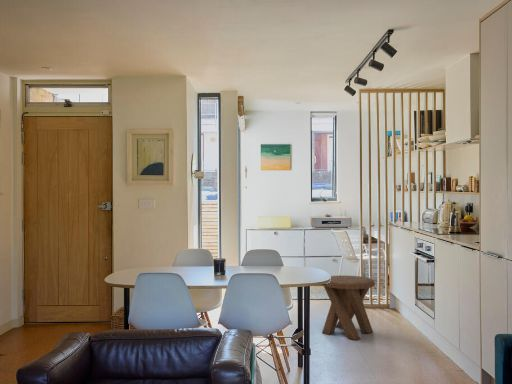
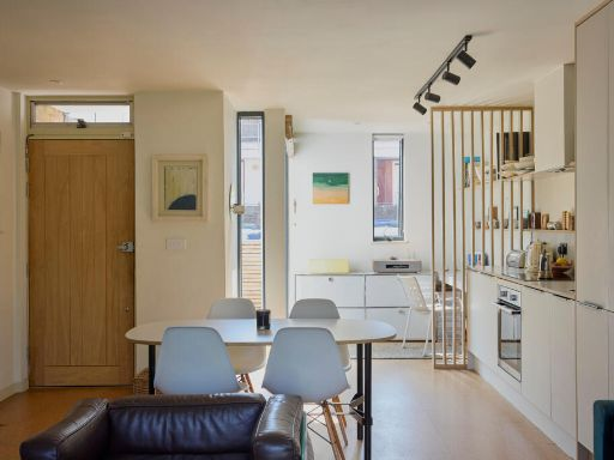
- music stool (347, 306)
